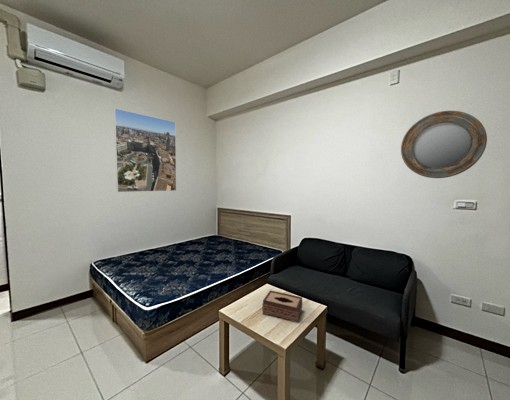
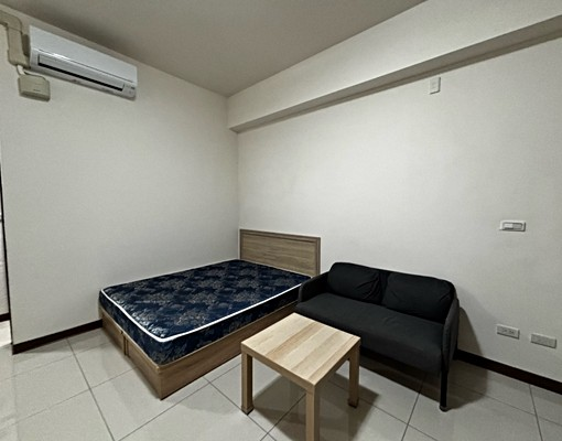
- home mirror (439, 145)
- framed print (148, 154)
- tissue box (282, 305)
